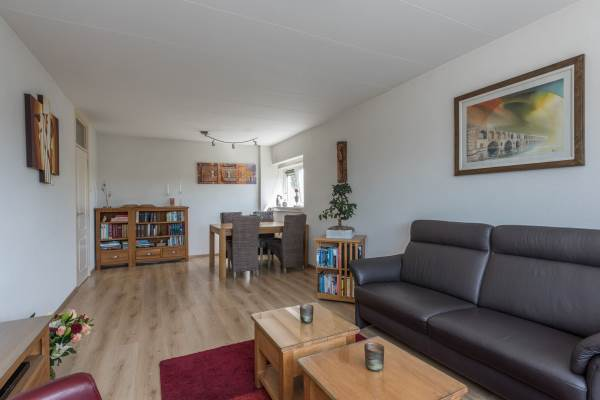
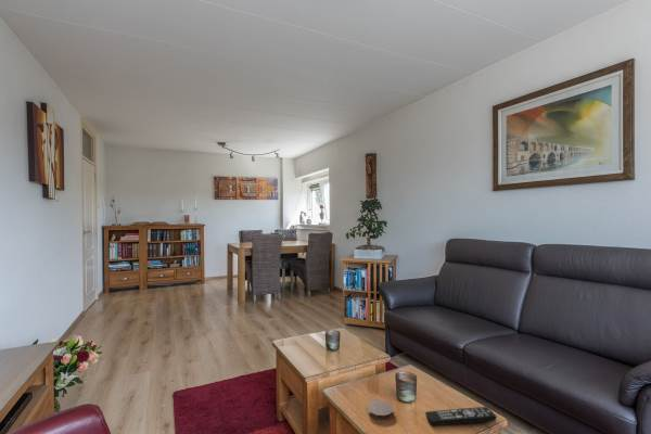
+ remote control (460, 416)
+ coaster (380, 409)
